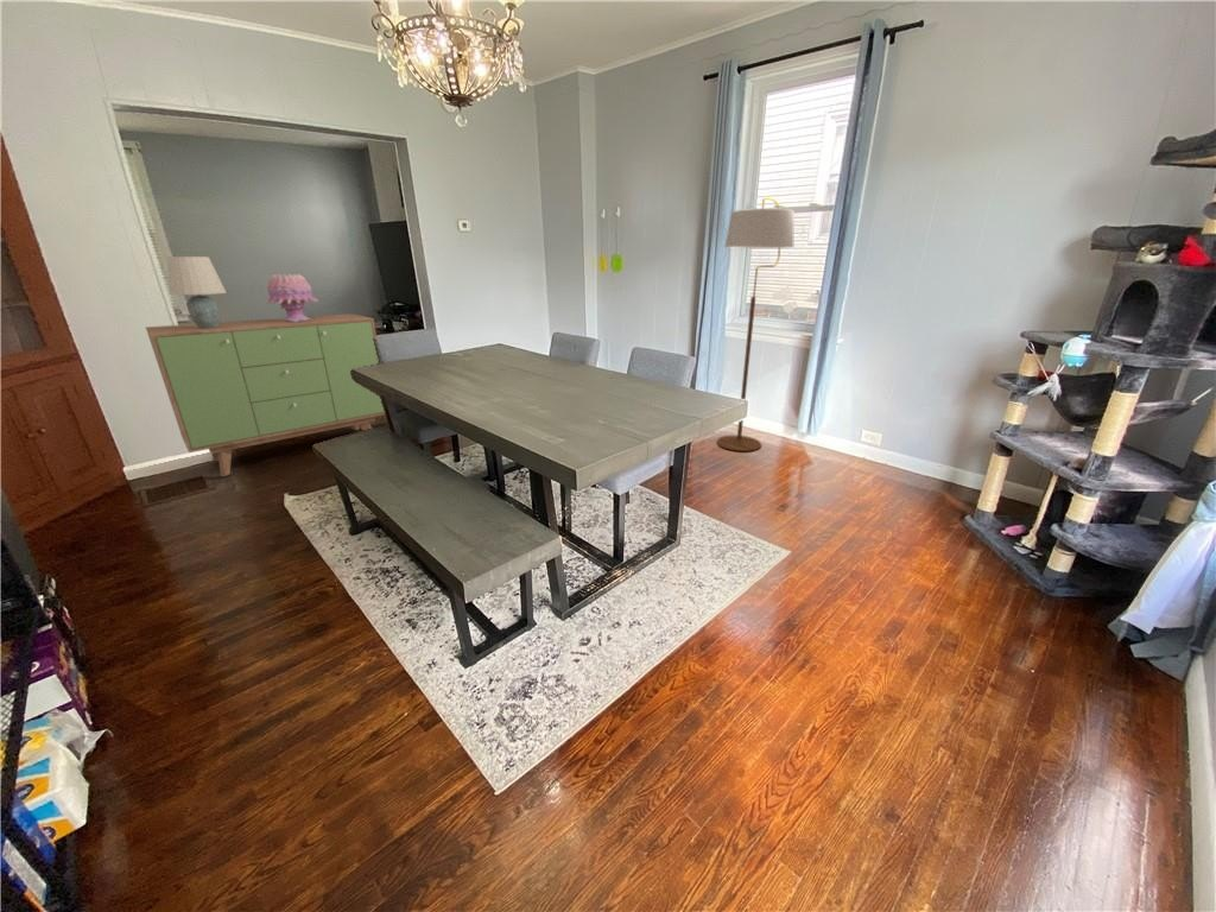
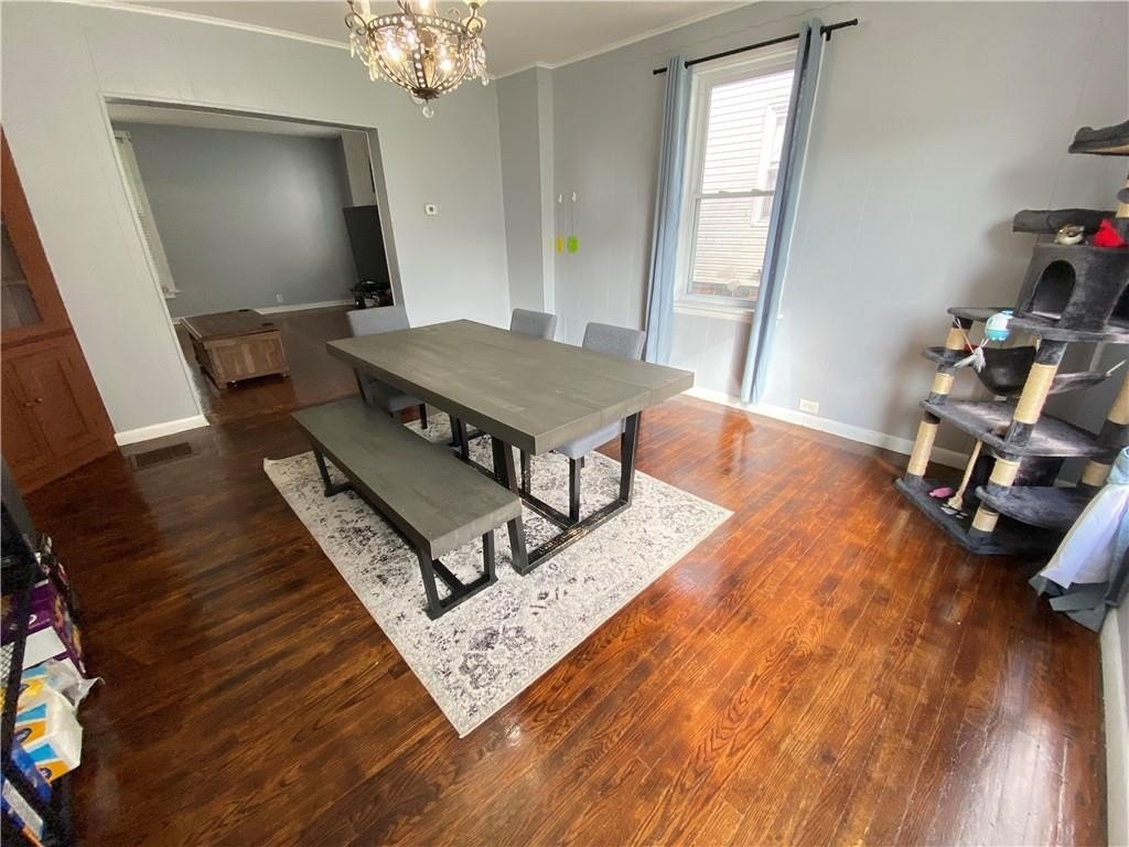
- table lamp (198, 292)
- floor lamp (752, 330)
- sideboard (284, 390)
- decorative vase (291, 297)
